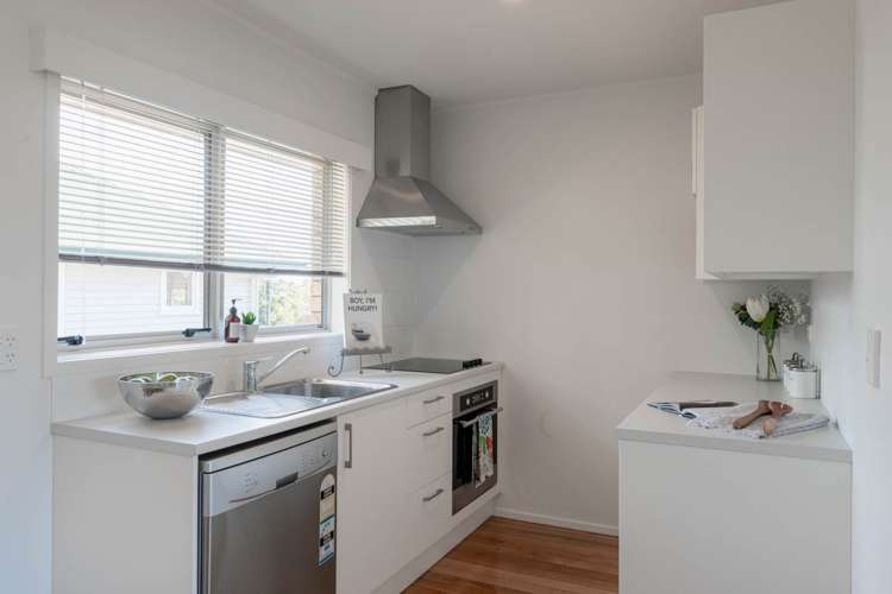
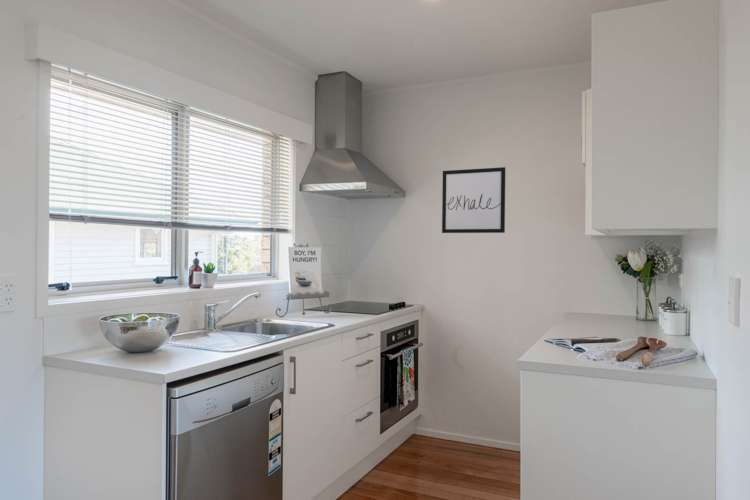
+ wall art (472, 201)
